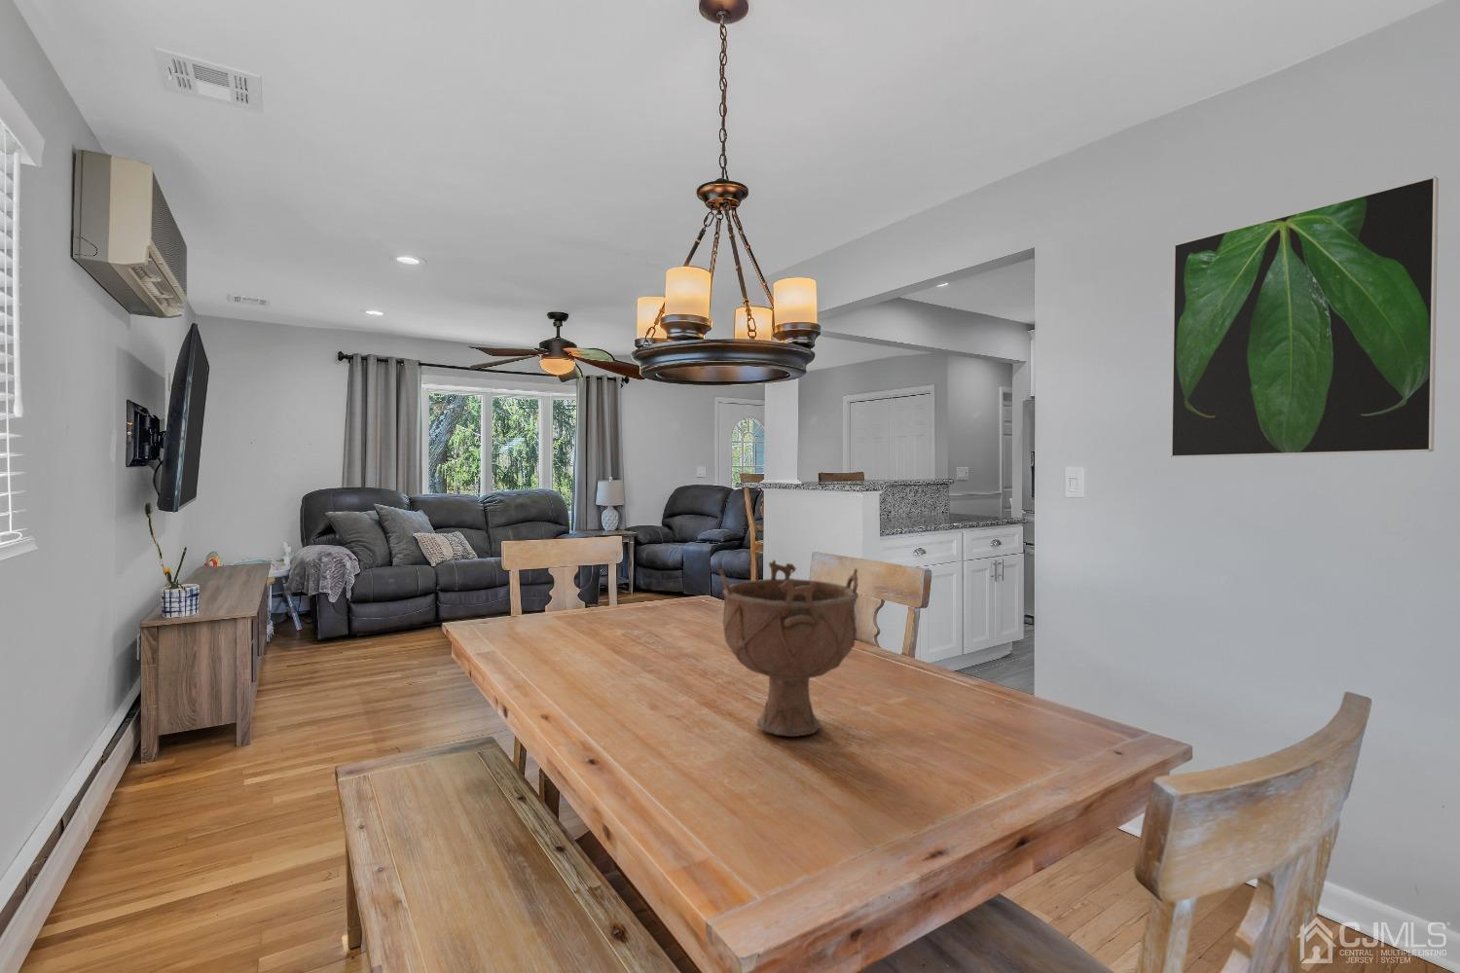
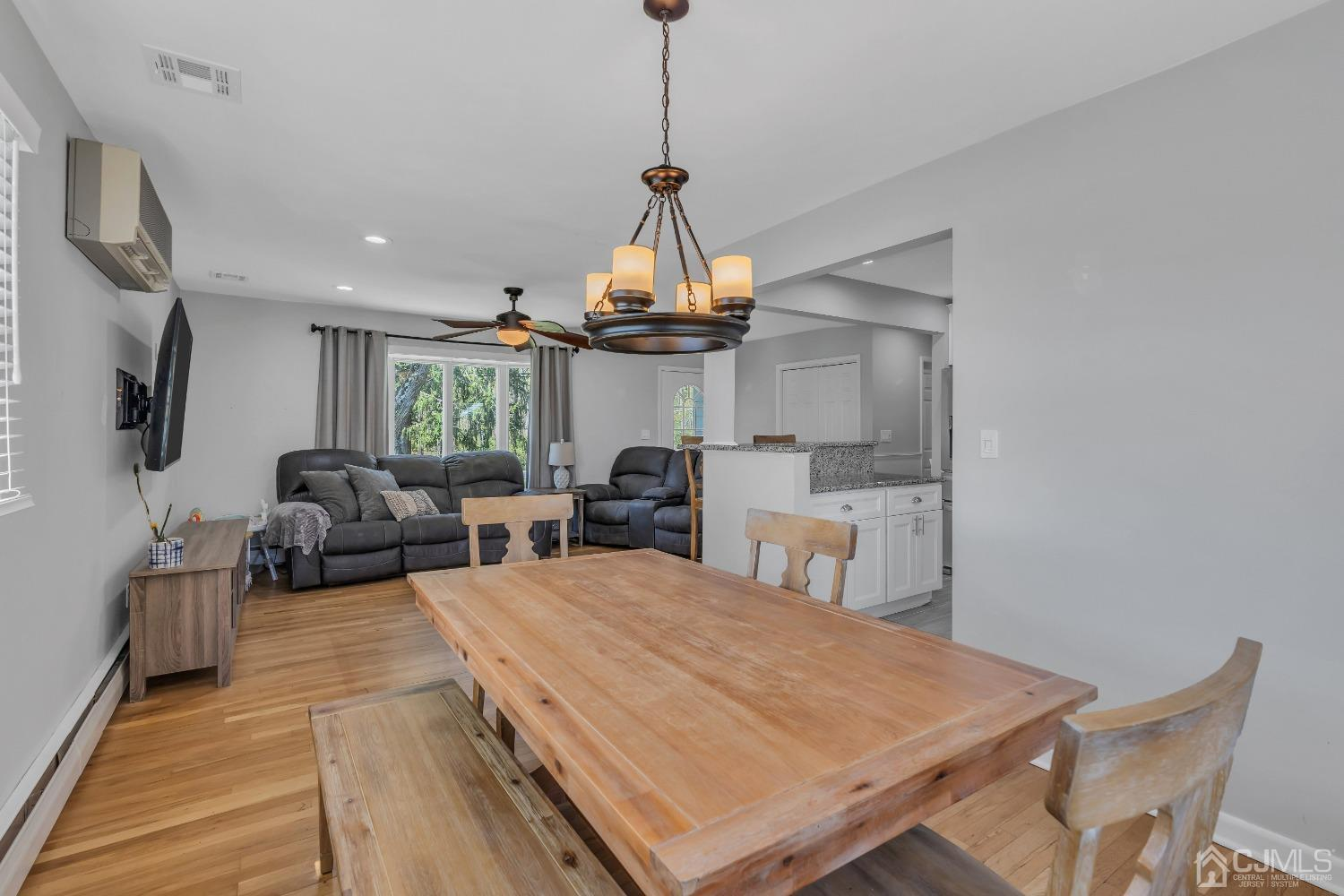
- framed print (1287, 334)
- decorative bowl (788, 647)
